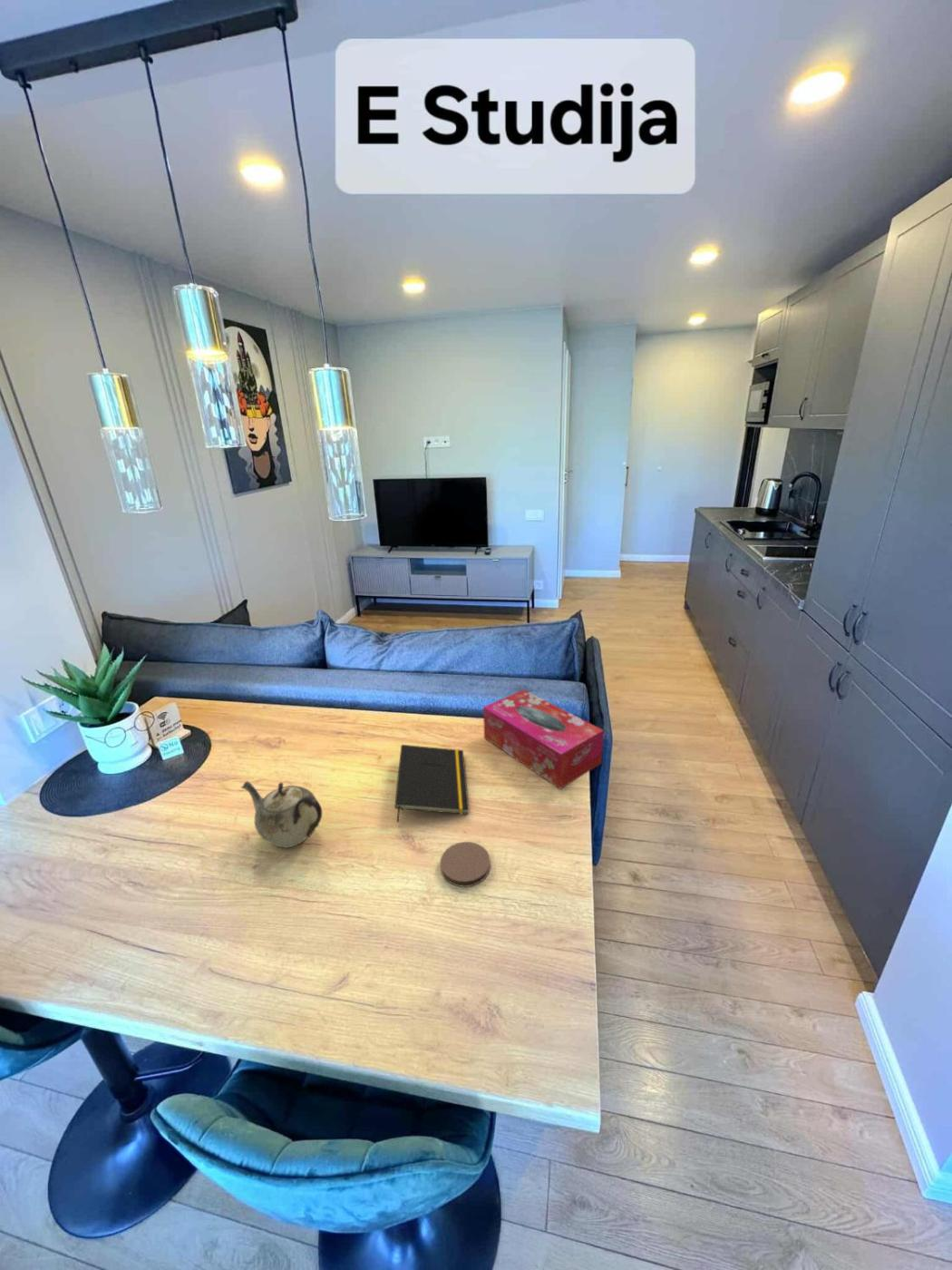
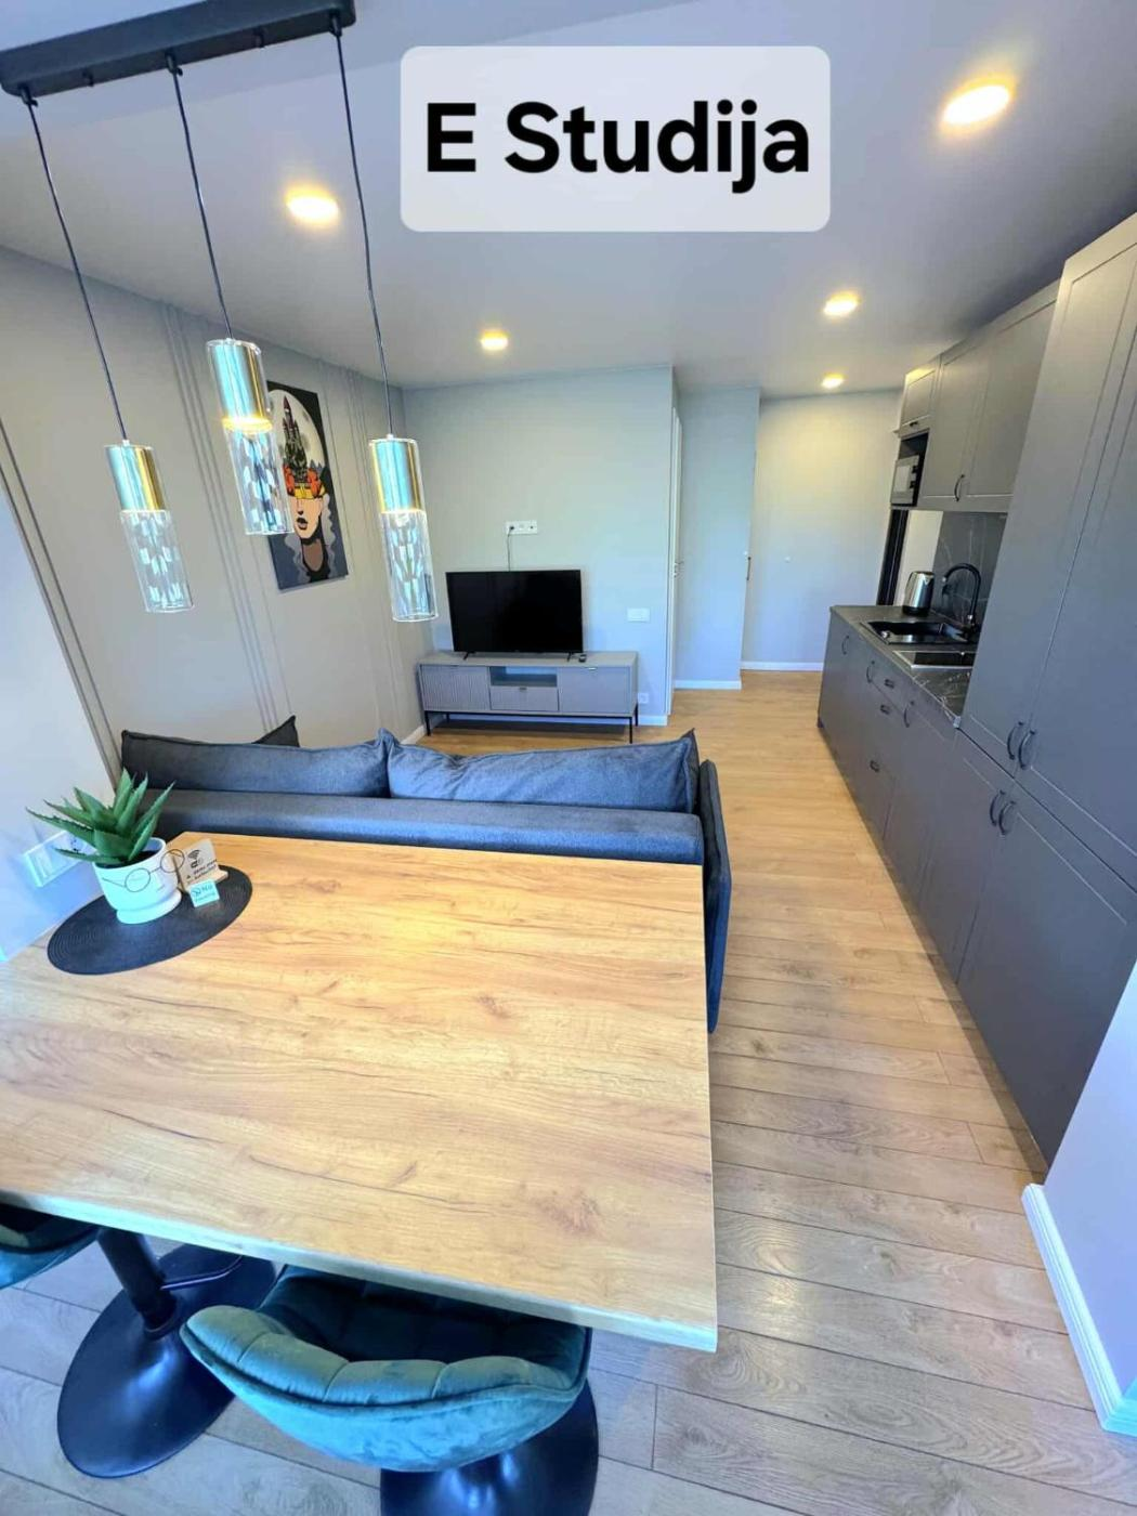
- tissue box (539, 734)
- coaster (465, 863)
- teapot (282, 808)
- notepad (432, 777)
